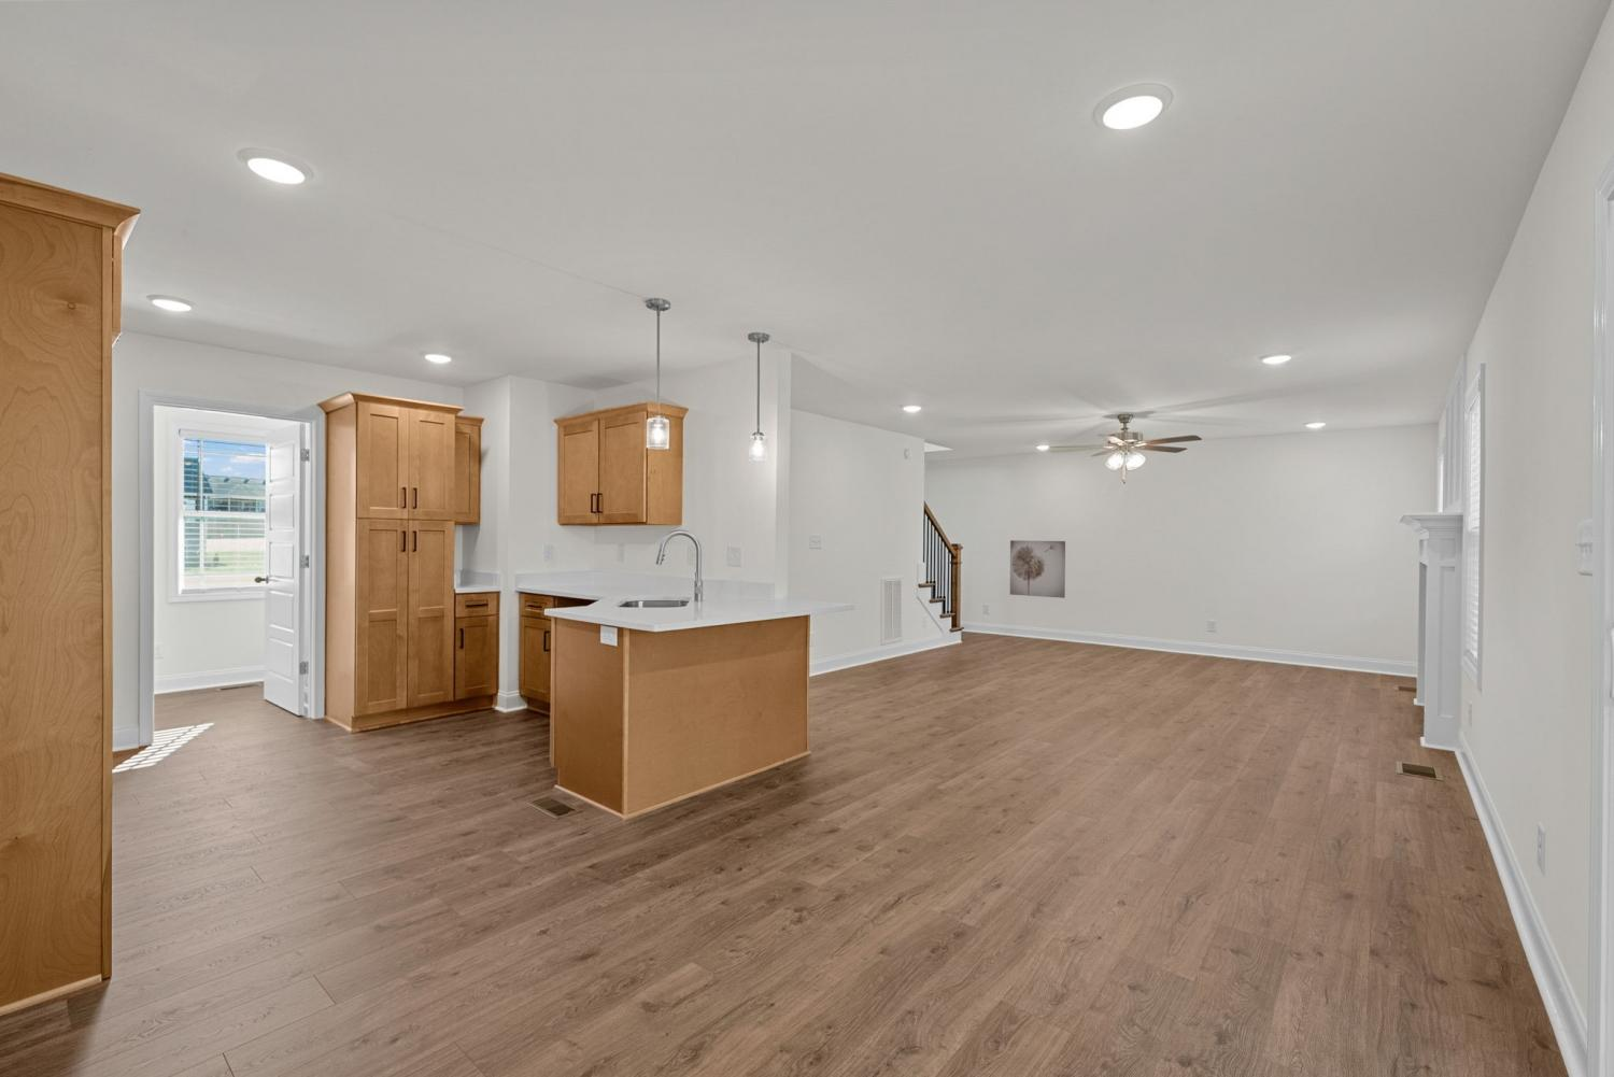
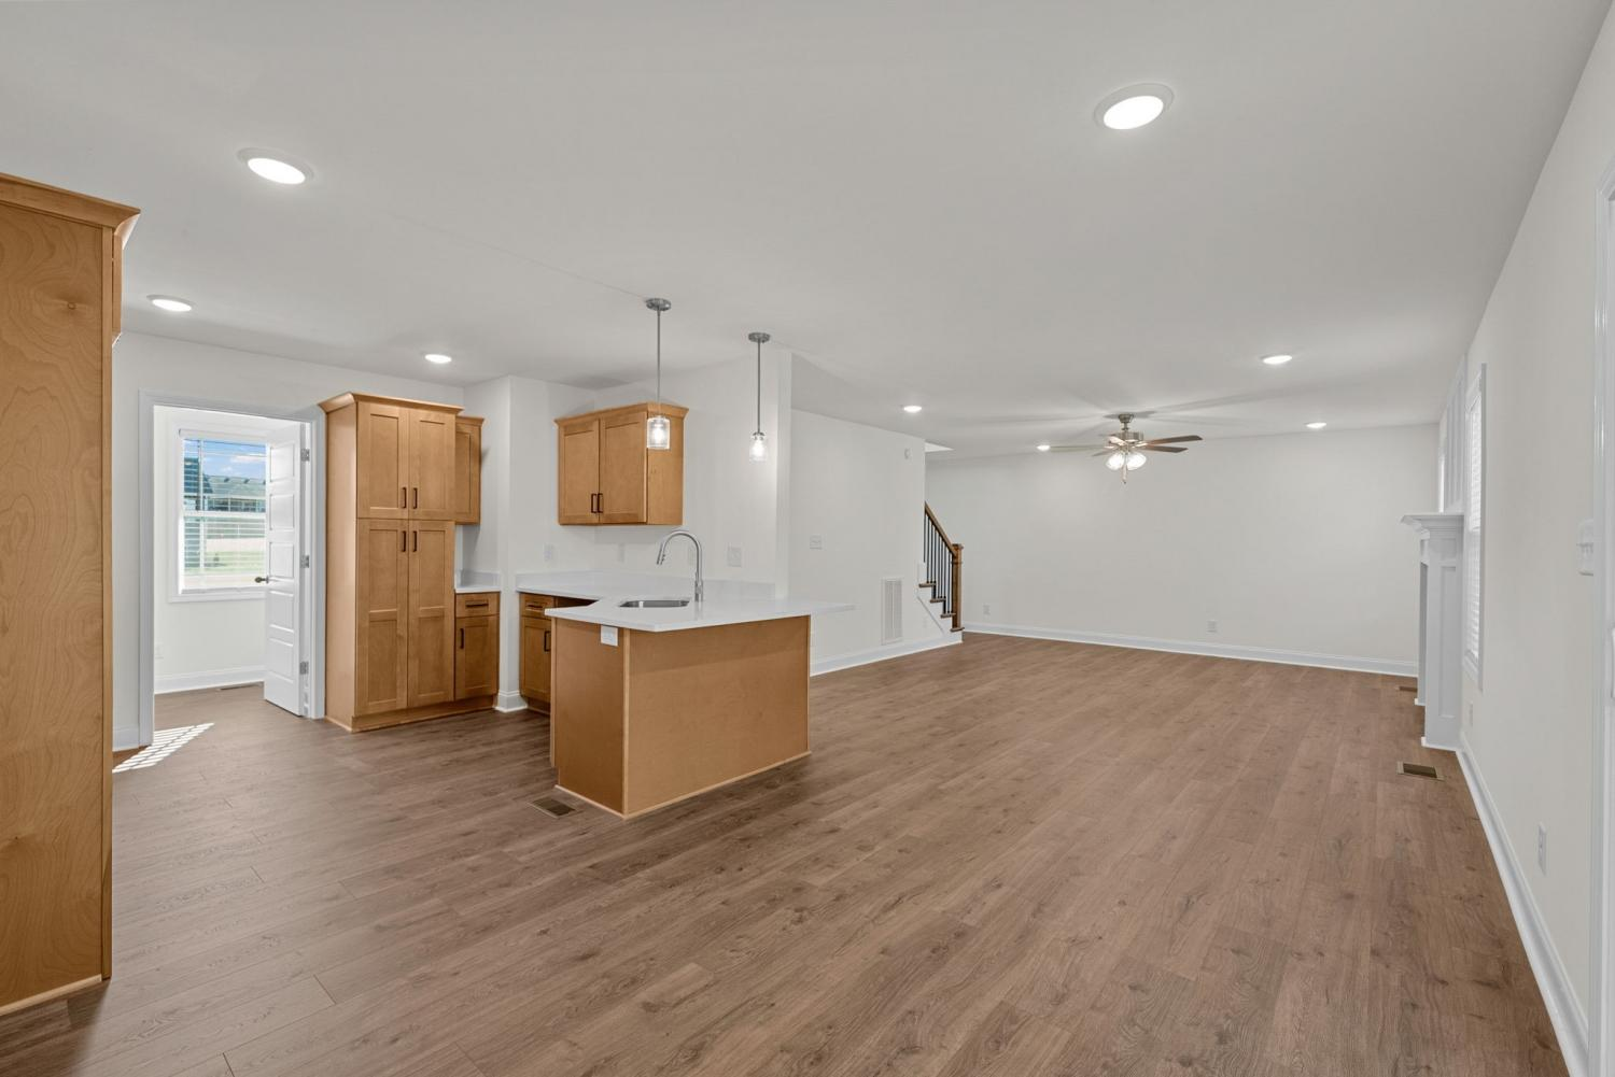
- wall art (1036, 569)
